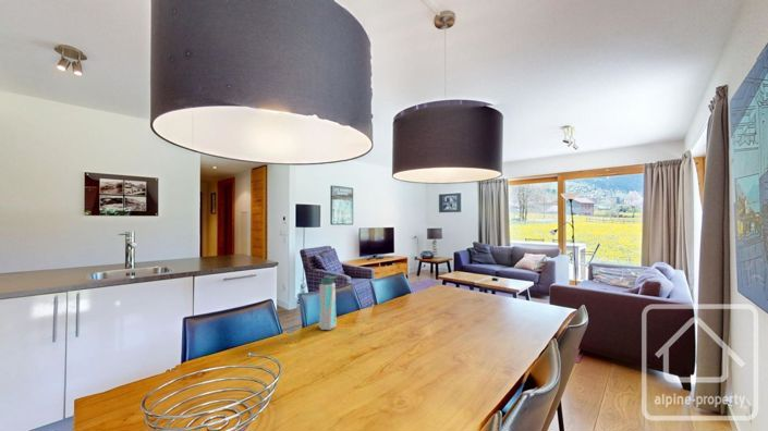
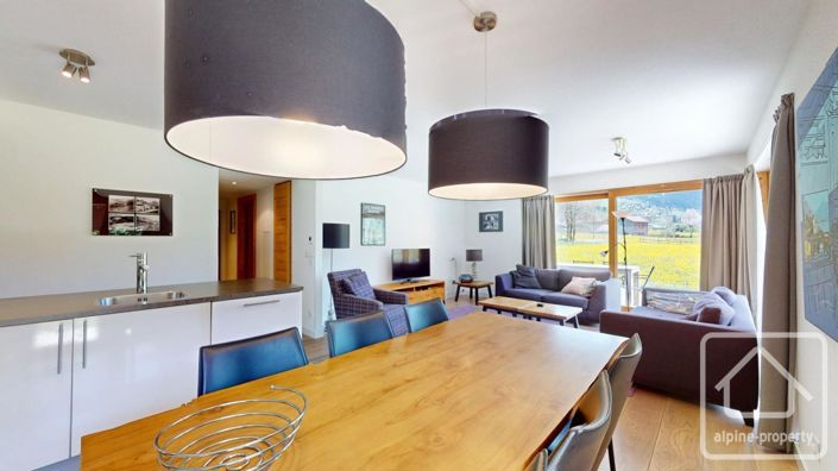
- water bottle (328, 301)
